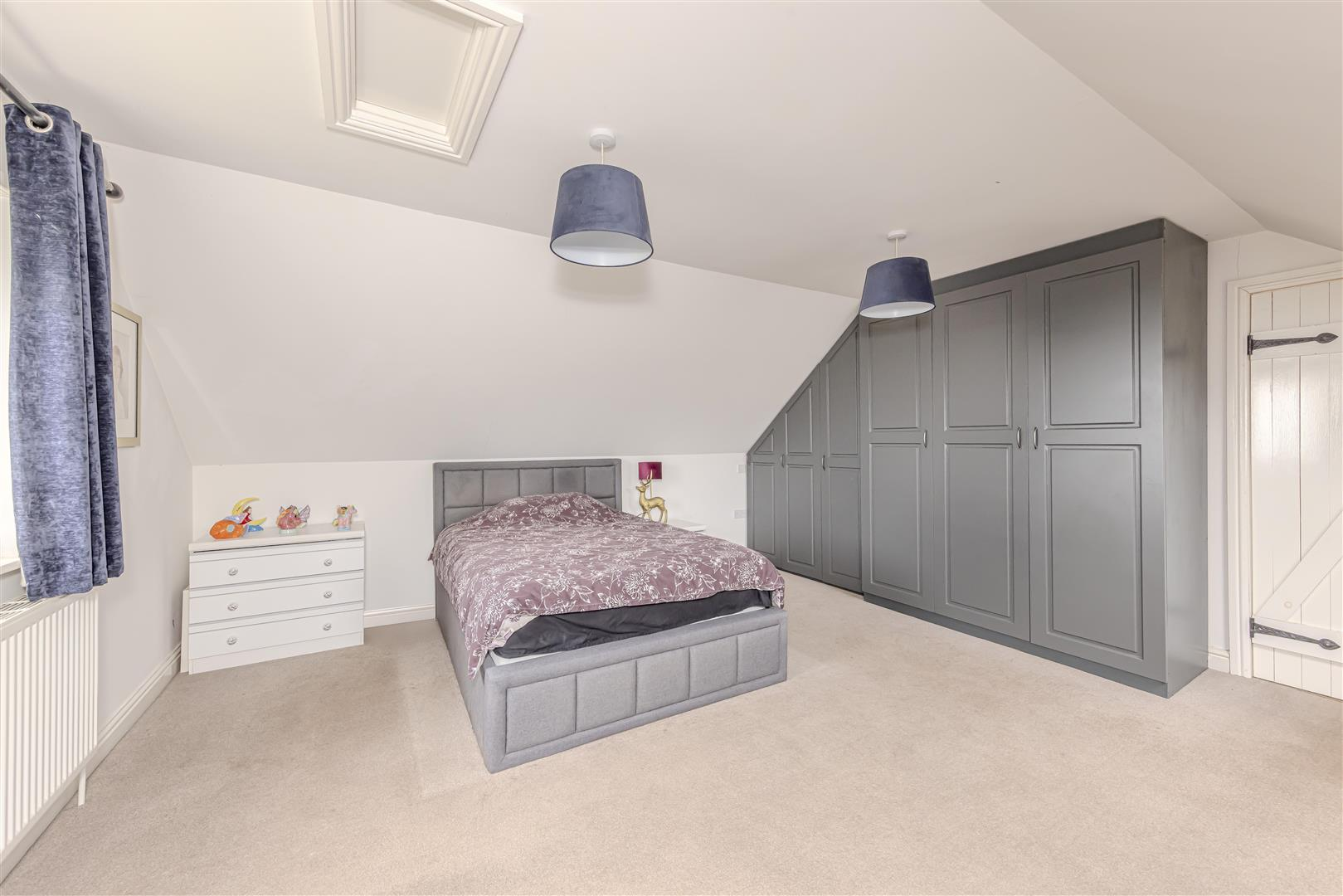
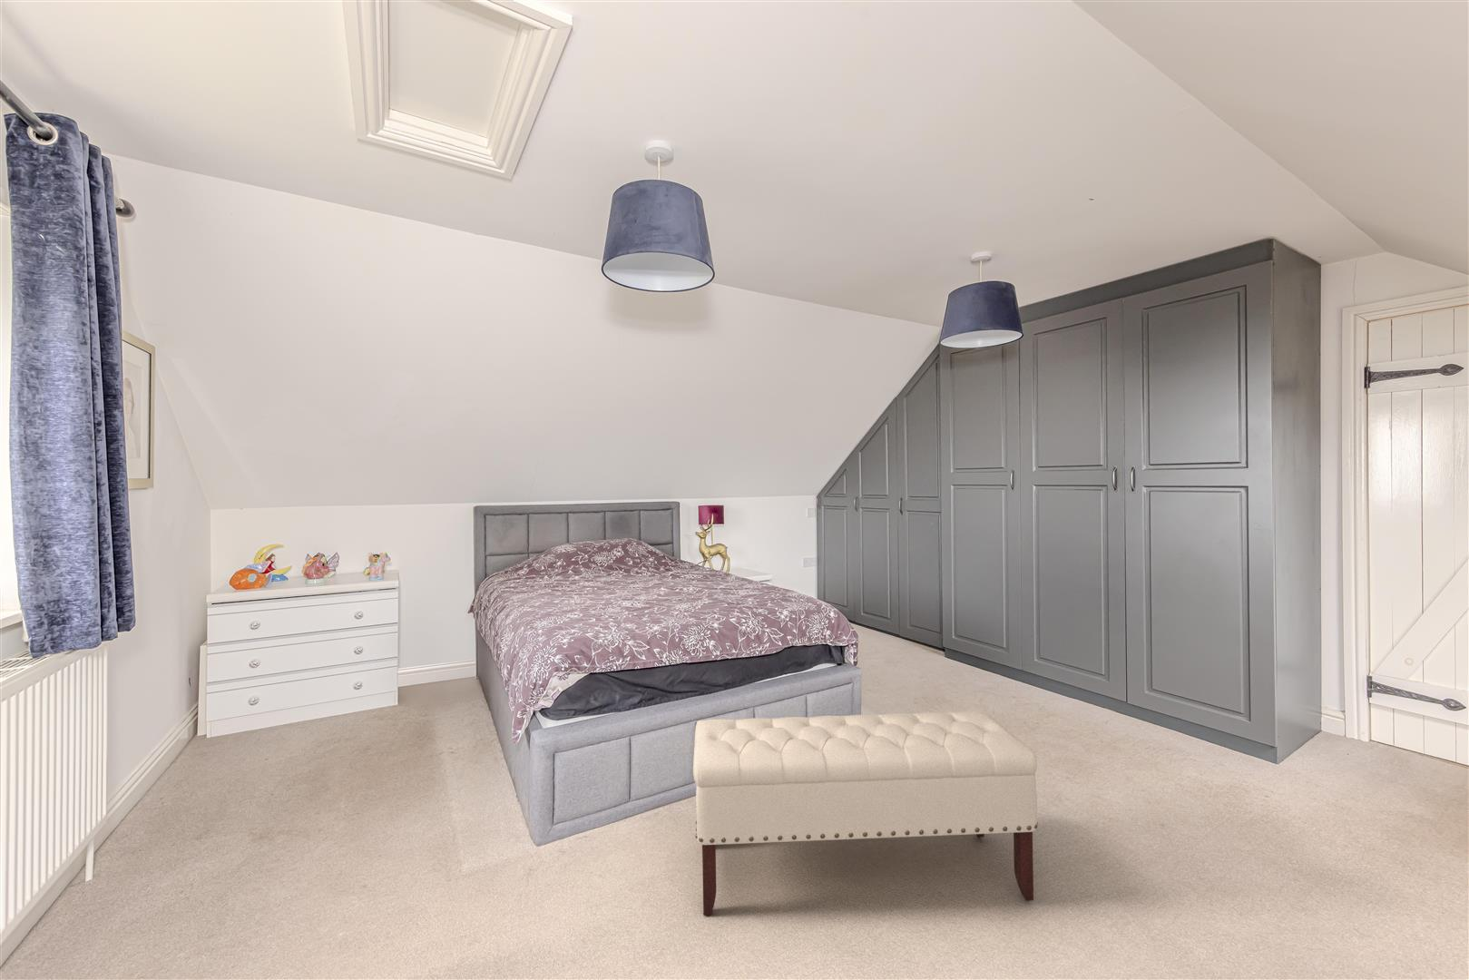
+ bench (854, 802)
